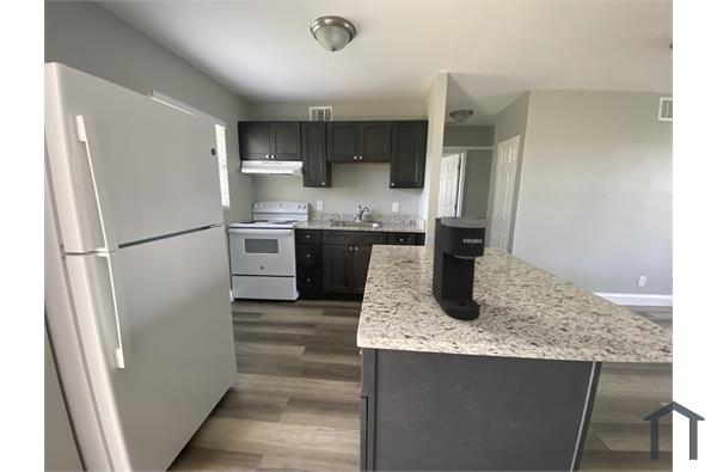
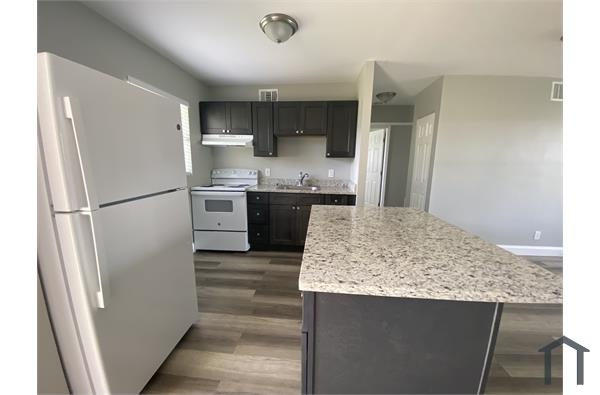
- coffee maker (455, 260)
